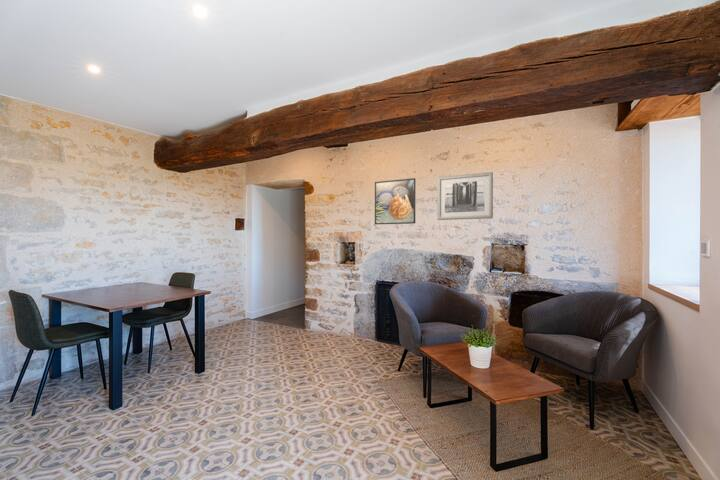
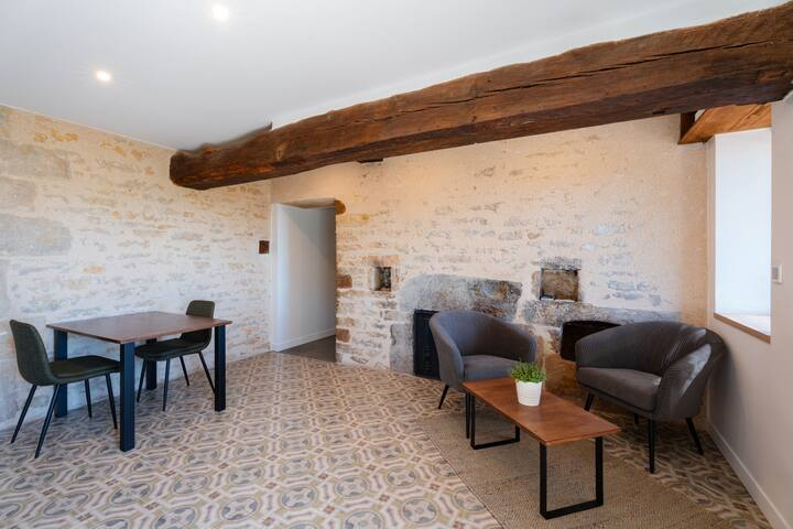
- wall art (464, 197)
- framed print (394, 202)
